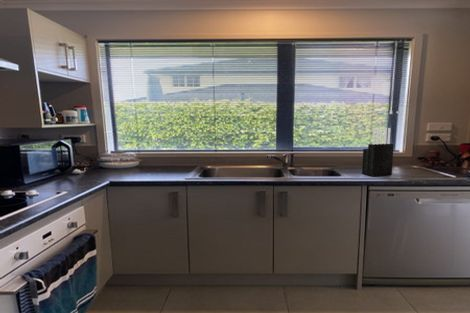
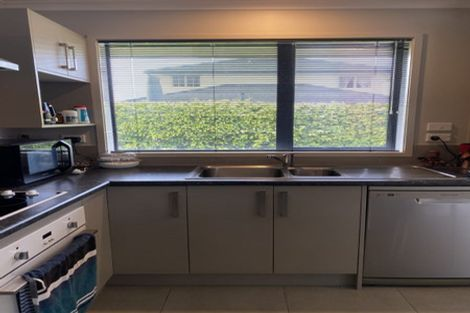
- knife block (376, 151)
